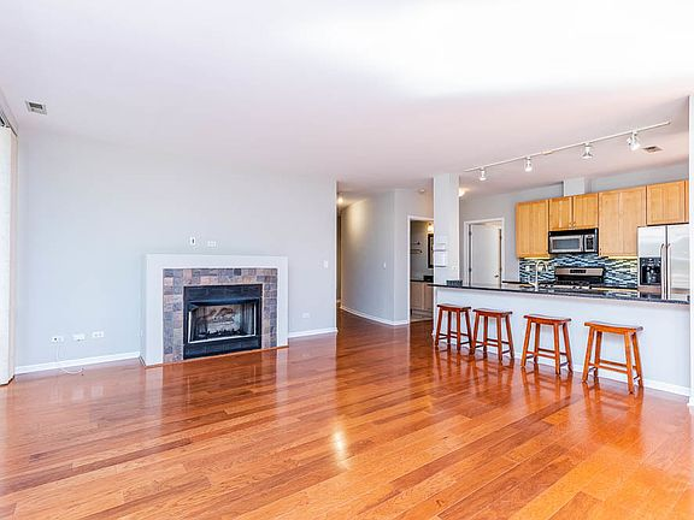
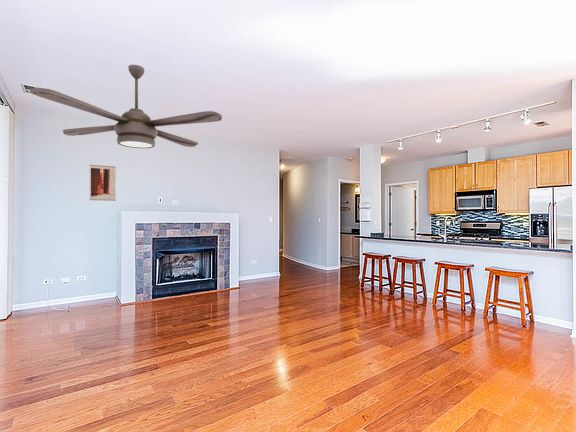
+ wall art (102, 183)
+ ceiling fan (136, 106)
